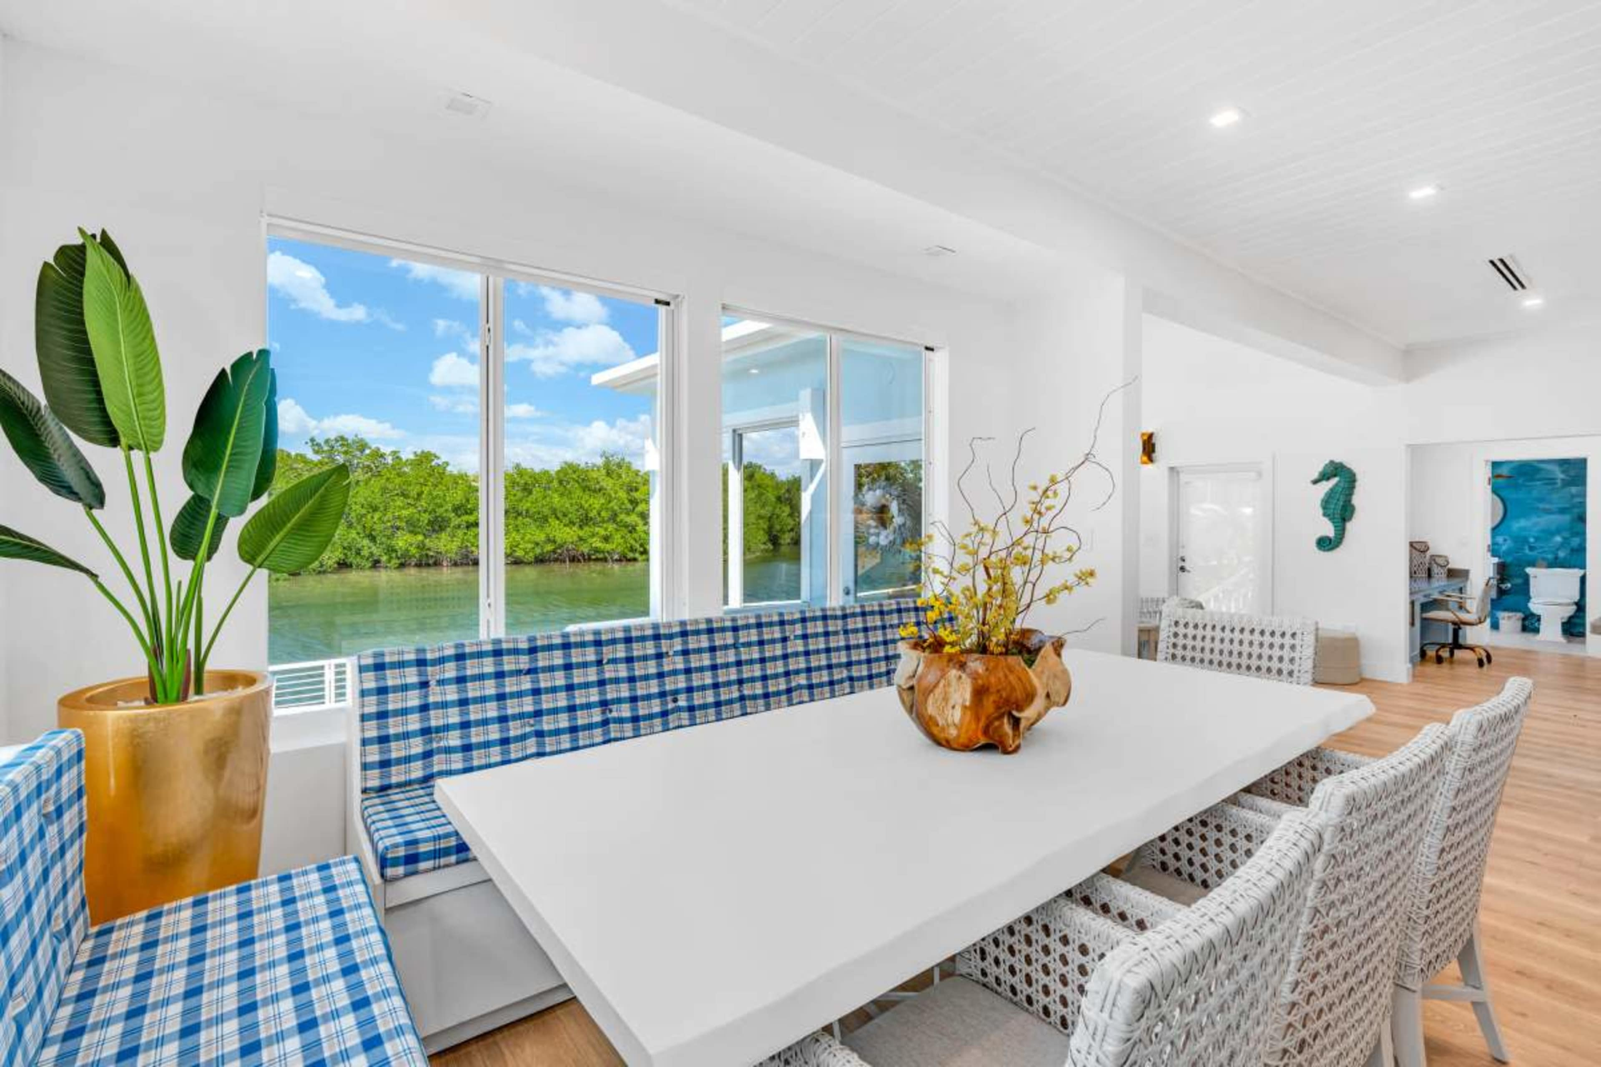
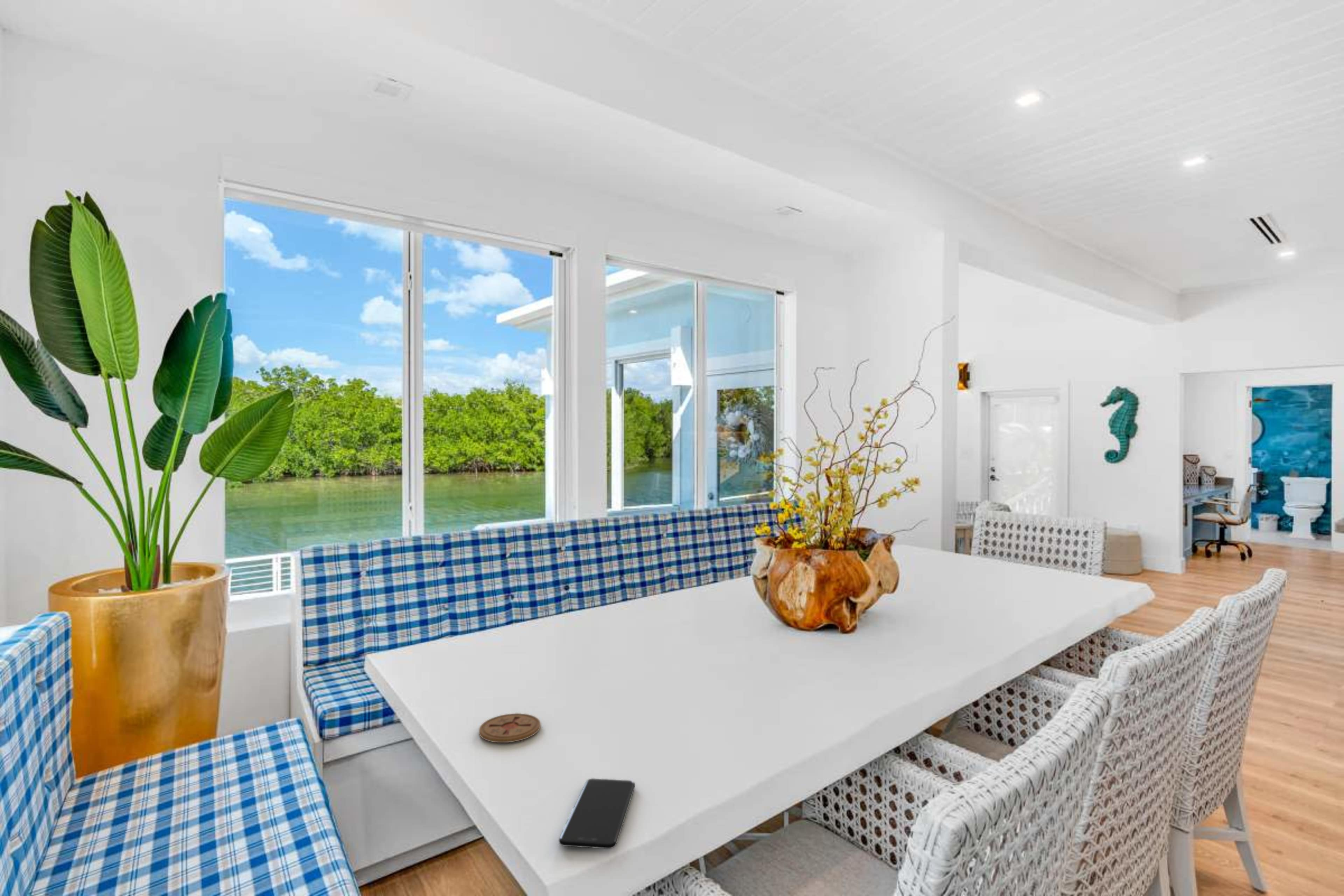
+ coaster (510, 727)
+ smartphone (600, 811)
